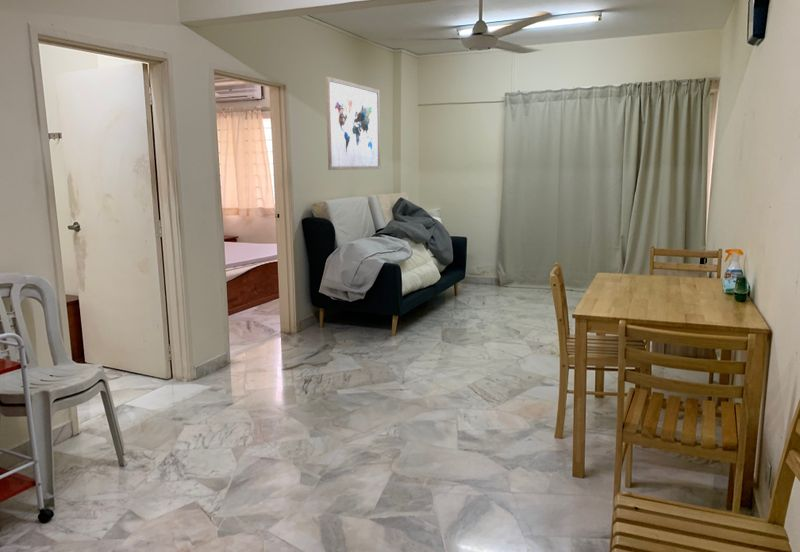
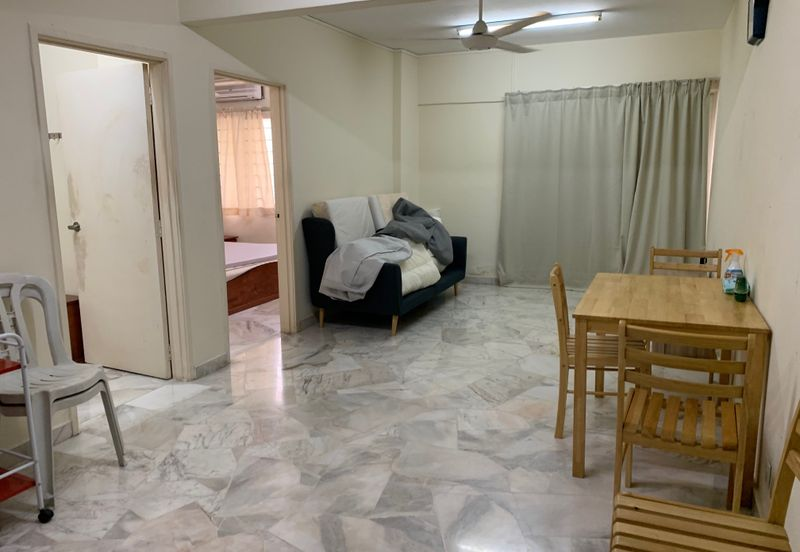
- wall art (355, 127)
